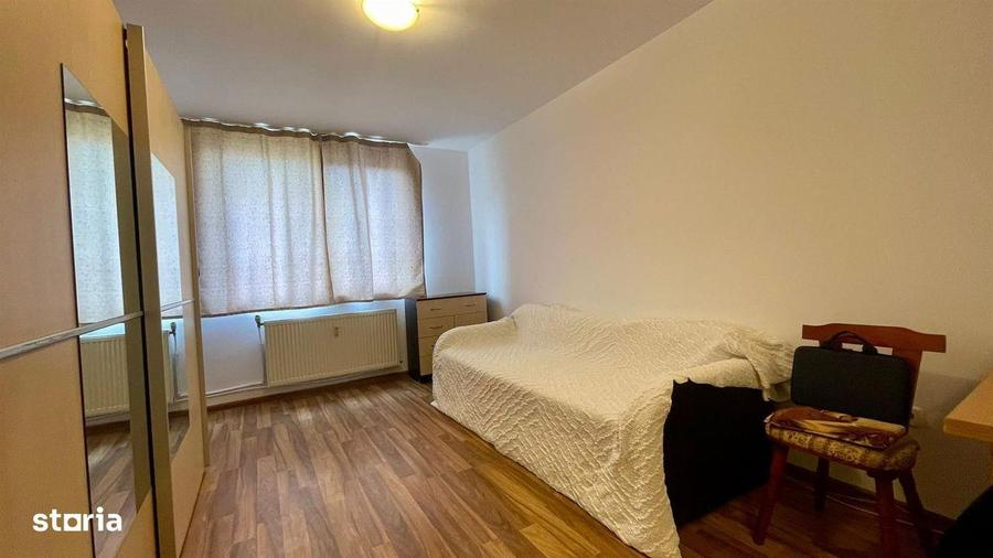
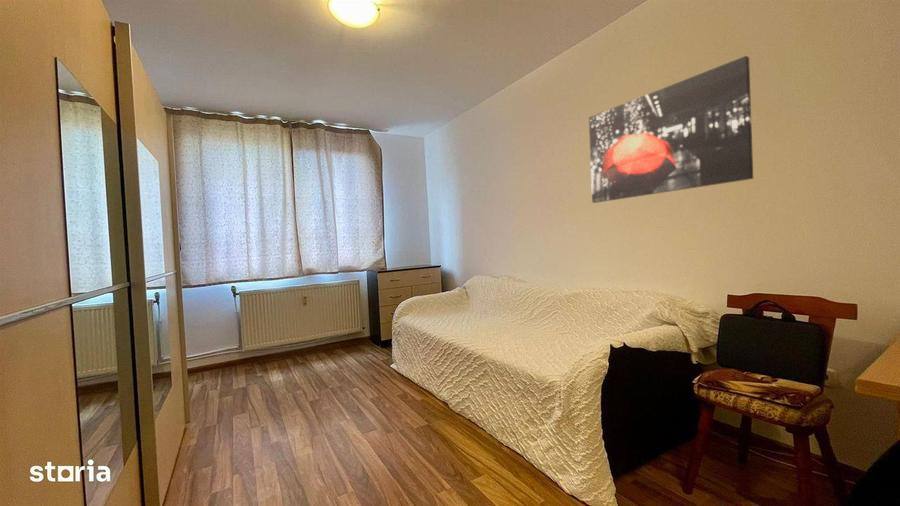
+ wall art (656, 142)
